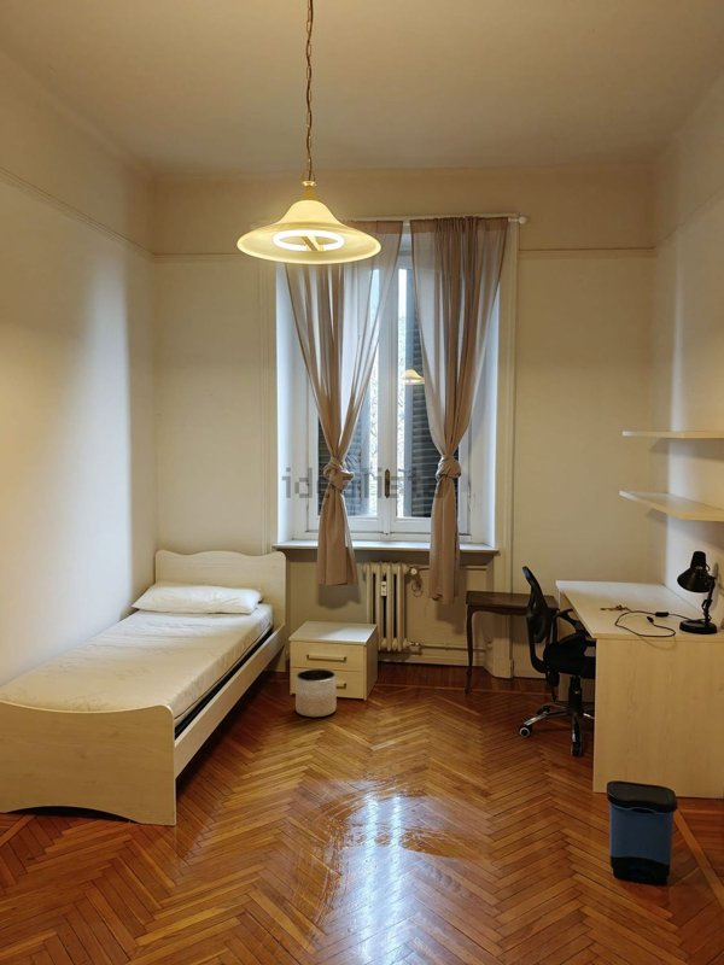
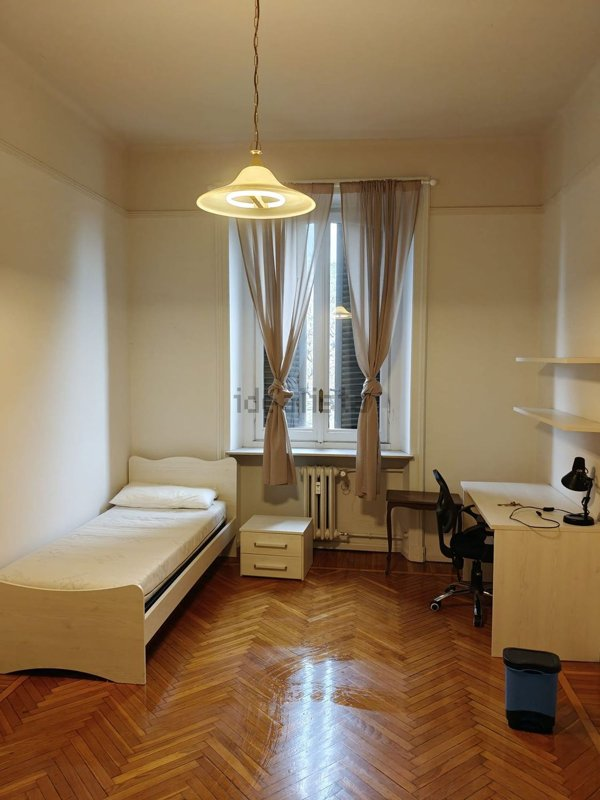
- planter (315, 692)
